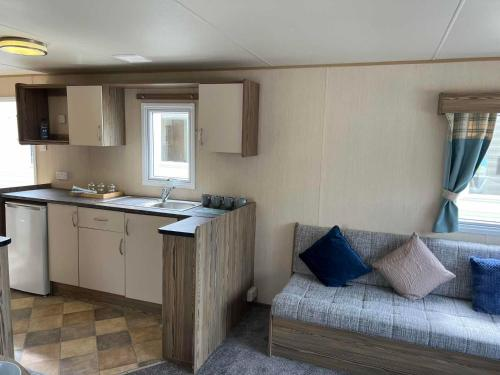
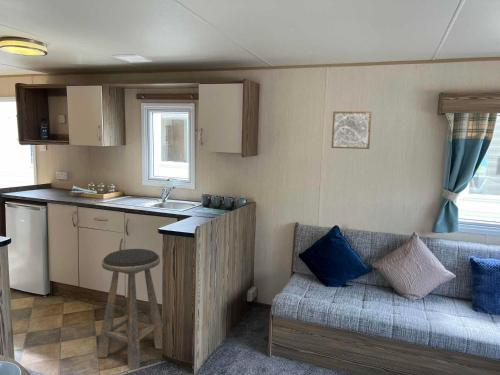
+ wall art (351, 130)
+ stool (132, 303)
